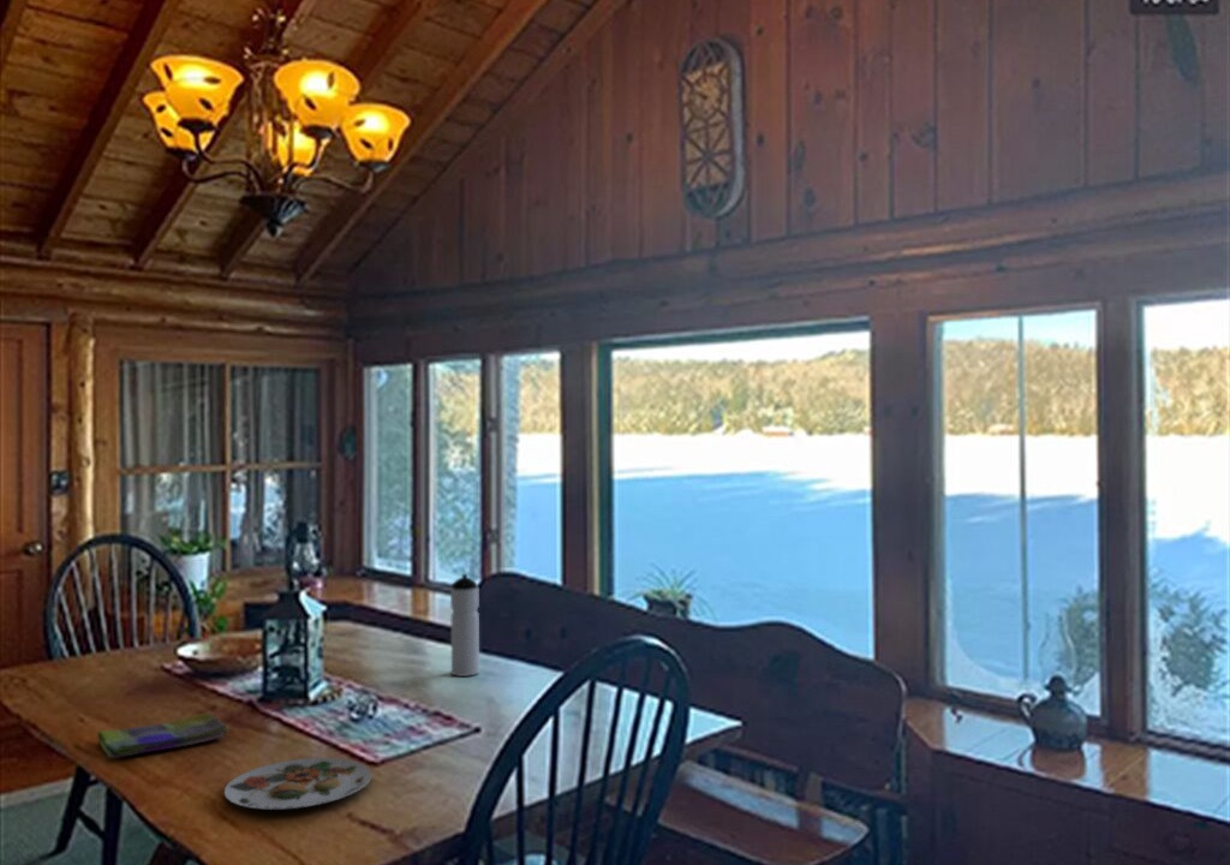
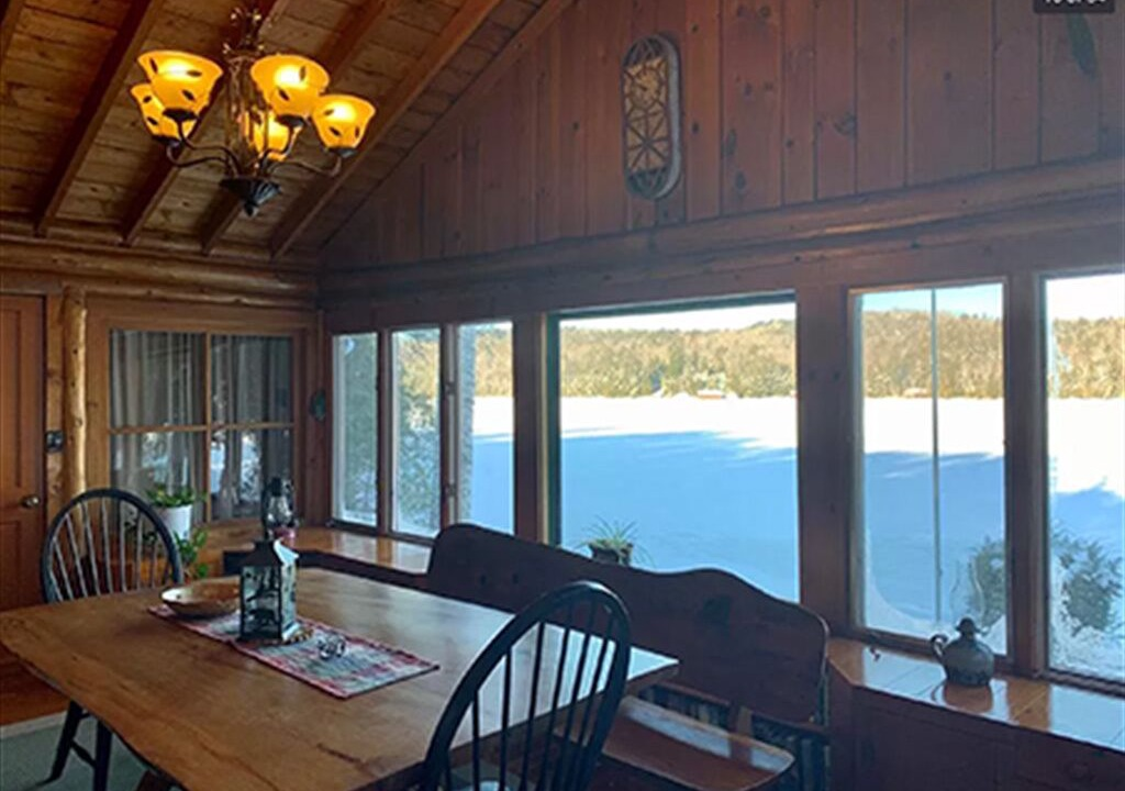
- dish towel (163, 733)
- plate (299, 783)
- water bottle (465, 622)
